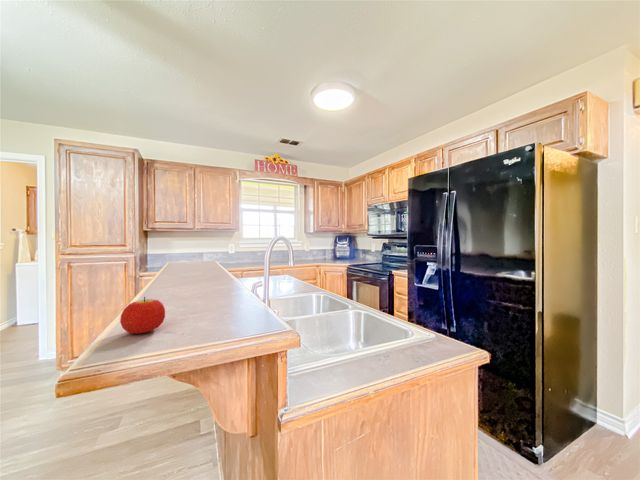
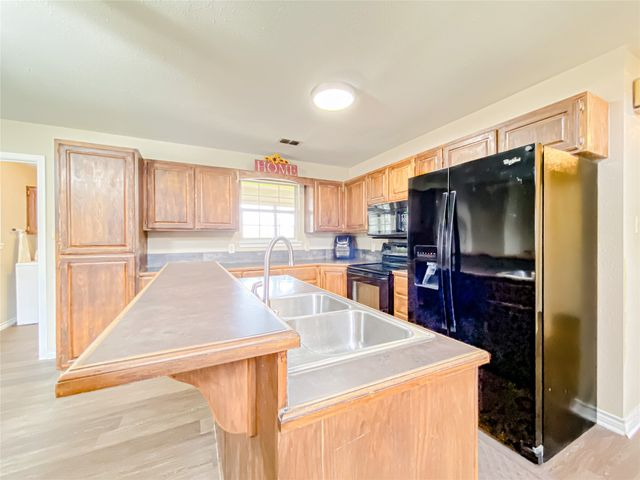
- fruit (143, 314)
